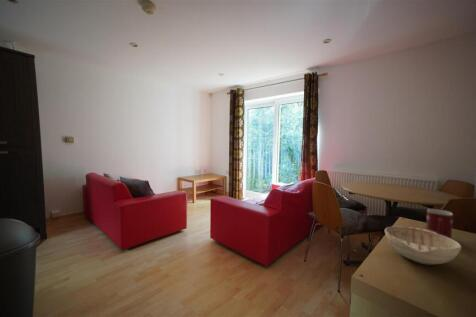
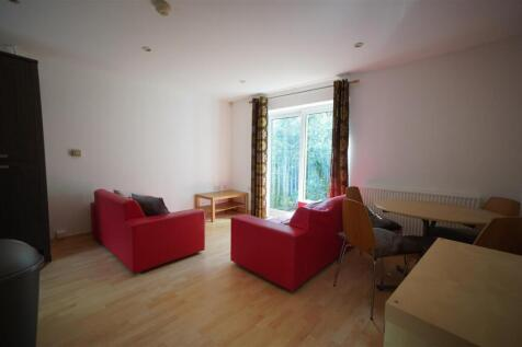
- mug (439, 225)
- decorative bowl (419, 246)
